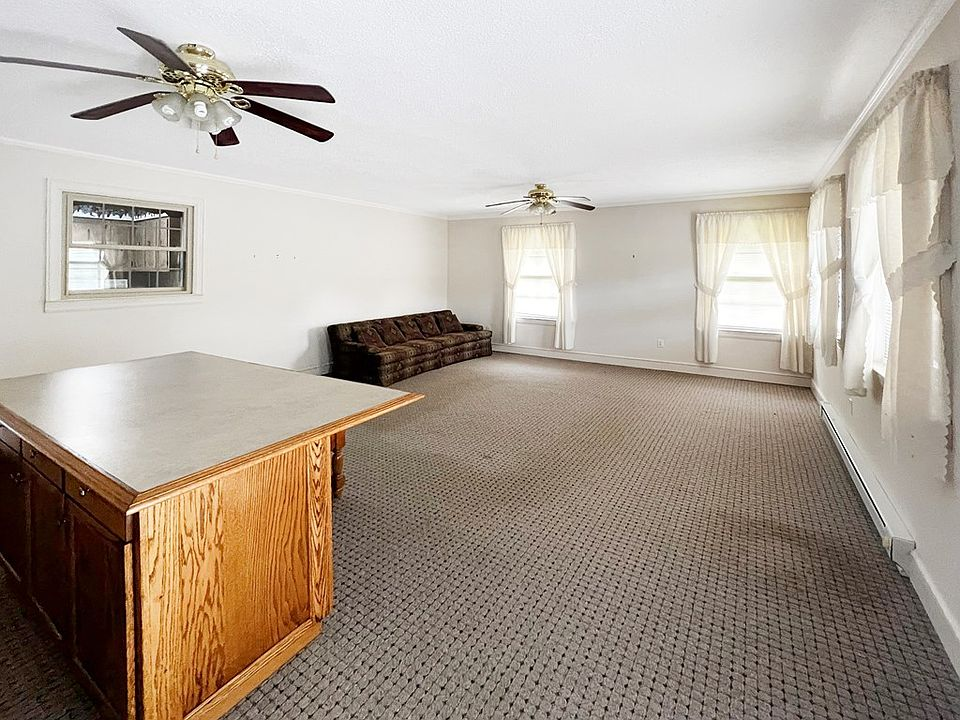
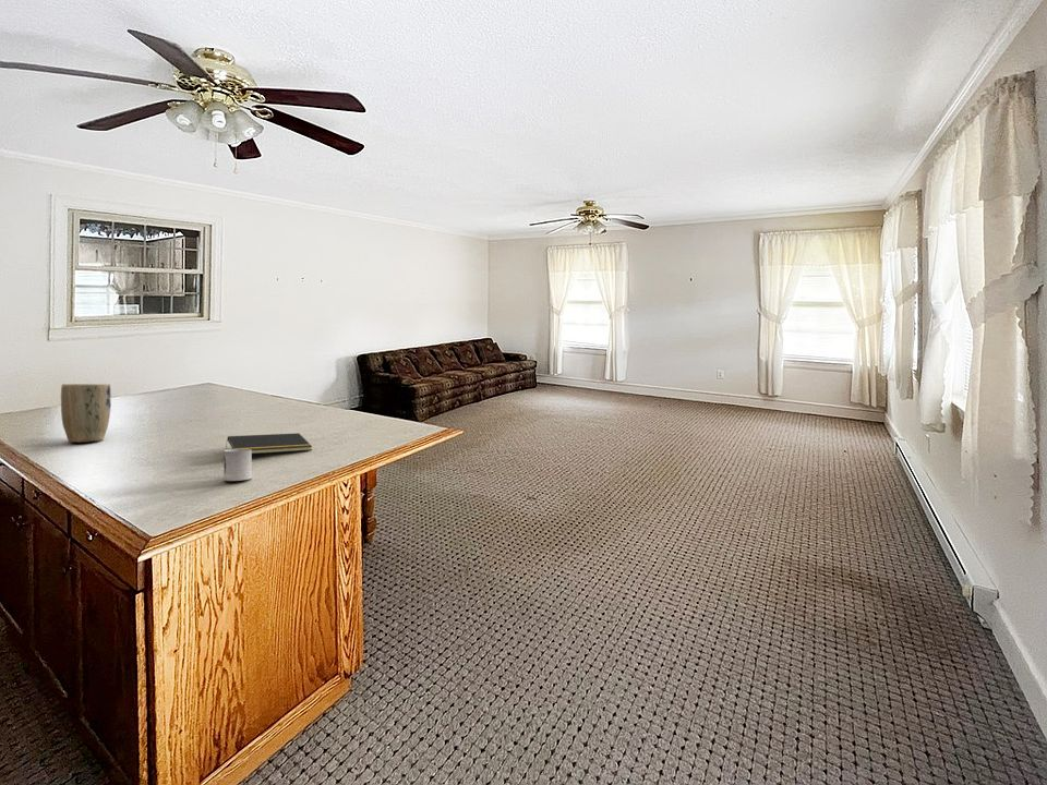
+ cup (239, 463)
+ plant pot (86, 412)
+ notepad (269, 443)
